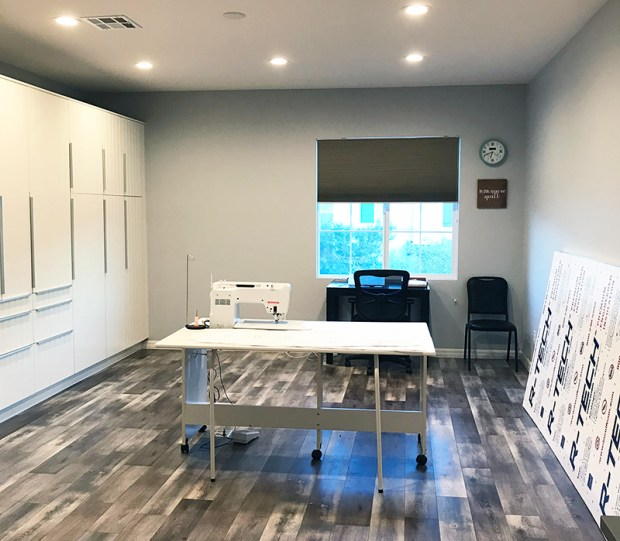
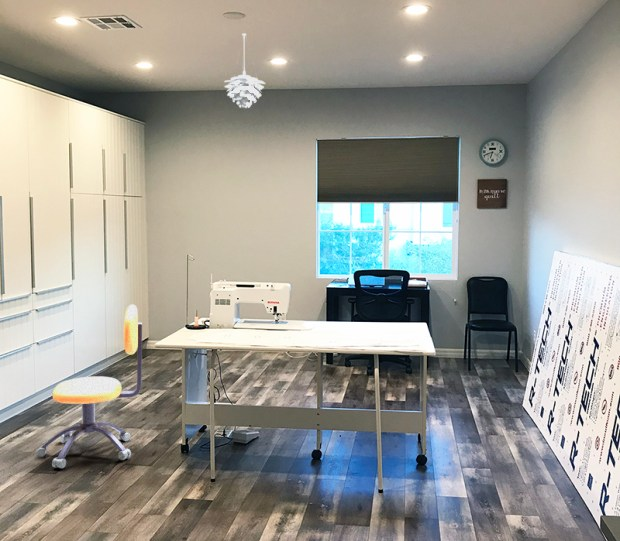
+ pendant light (244, 71)
+ office chair (89, 379)
